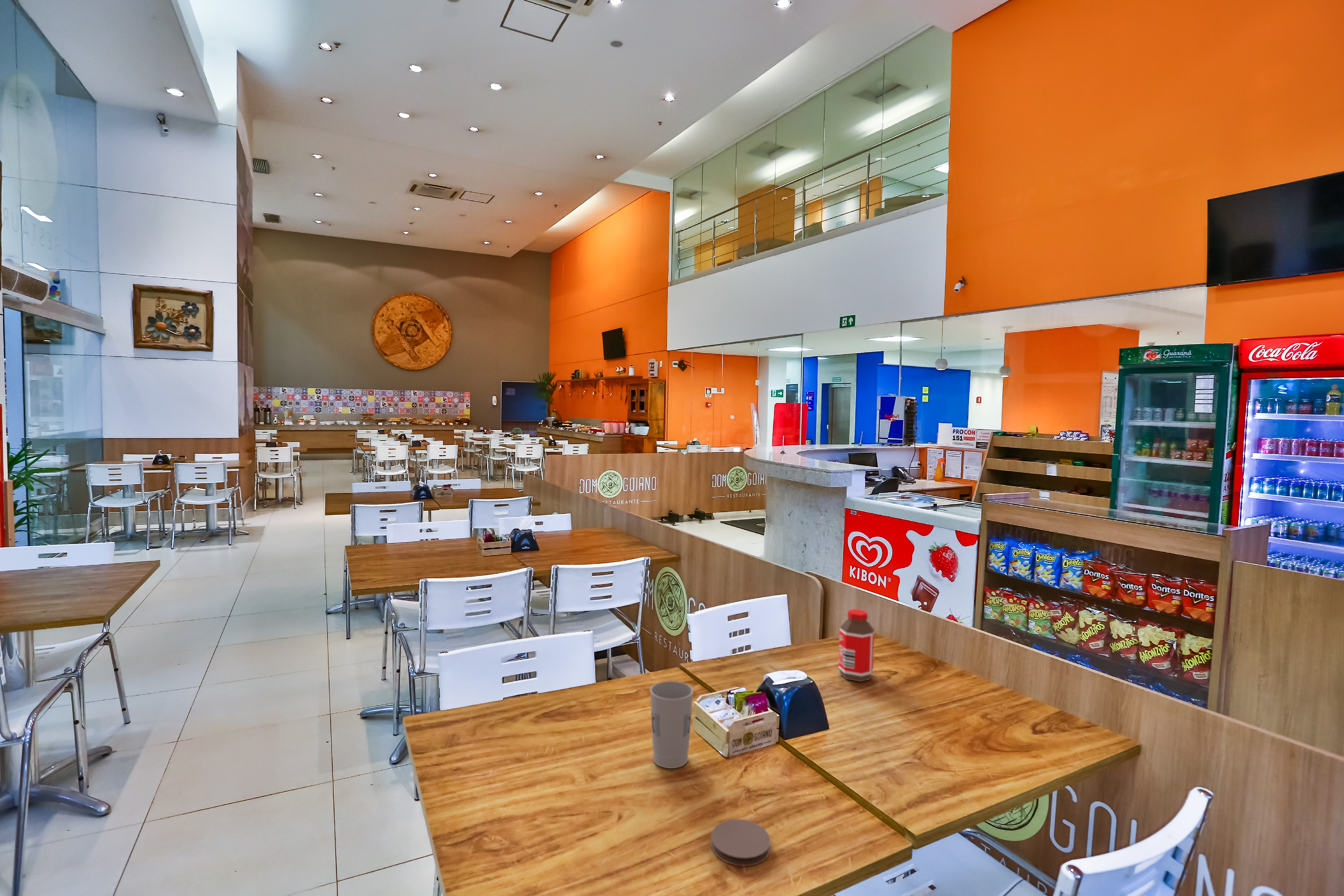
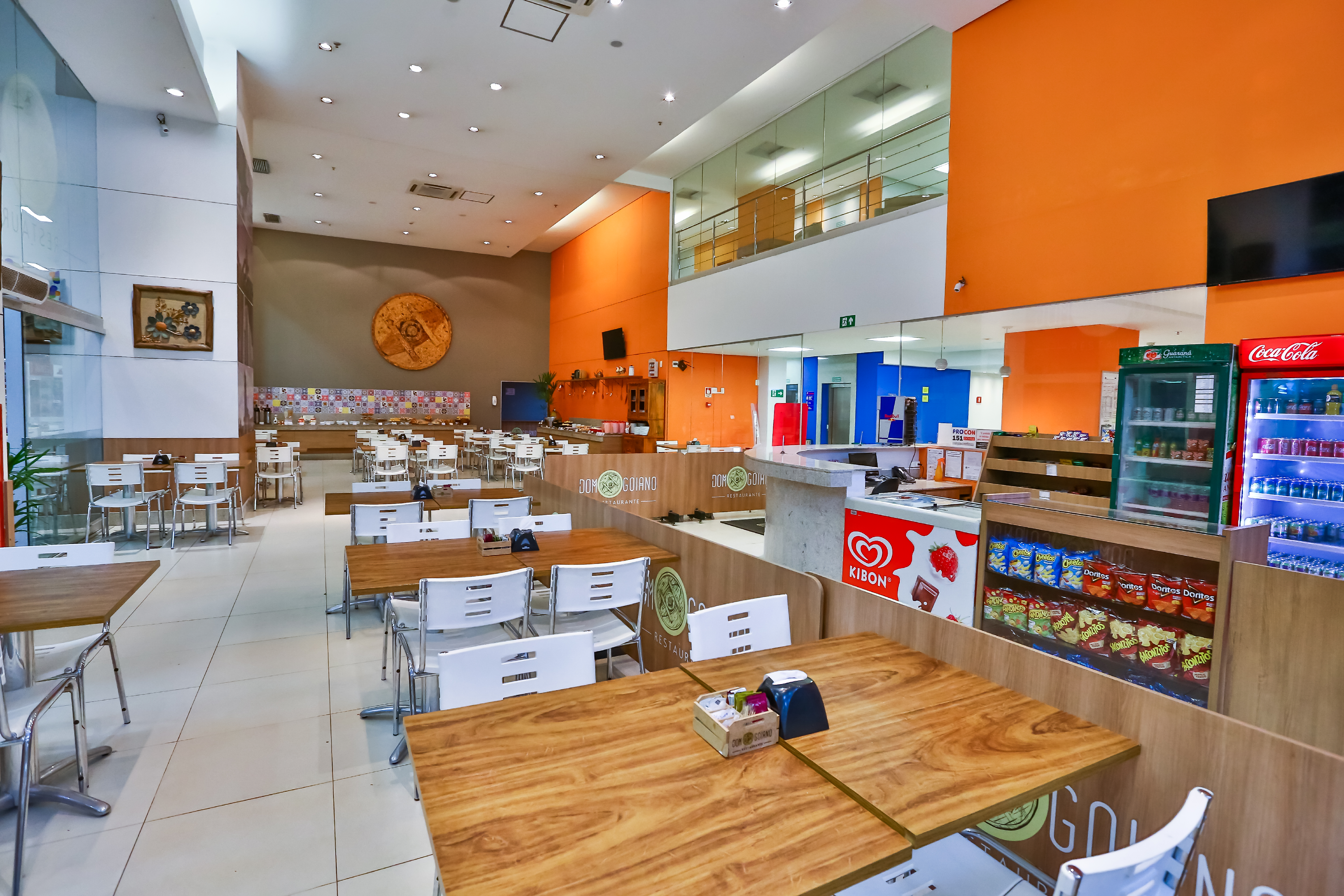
- bottle (856, 644)
- coaster (740, 842)
- cup (671, 724)
